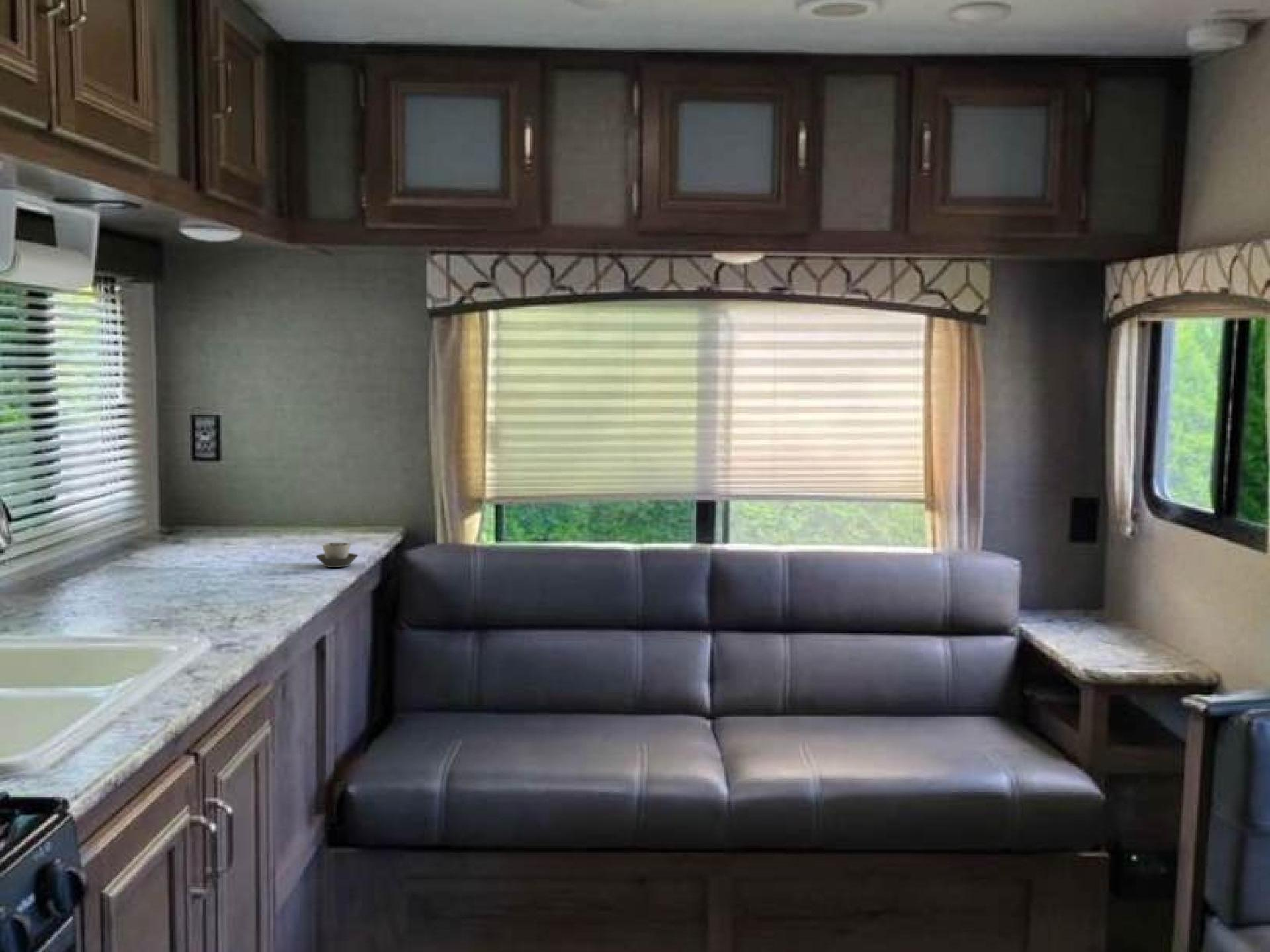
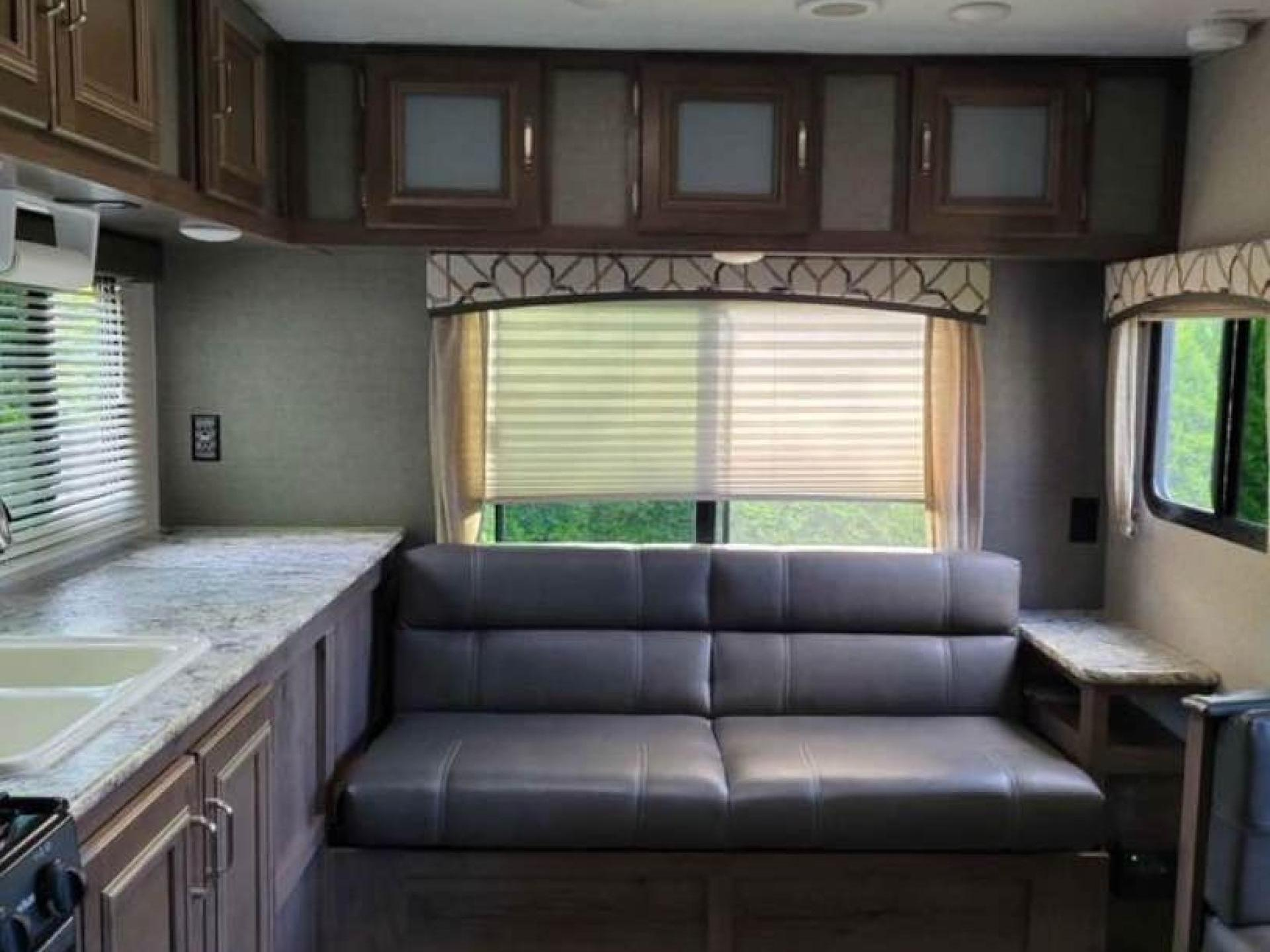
- cup (337, 555)
